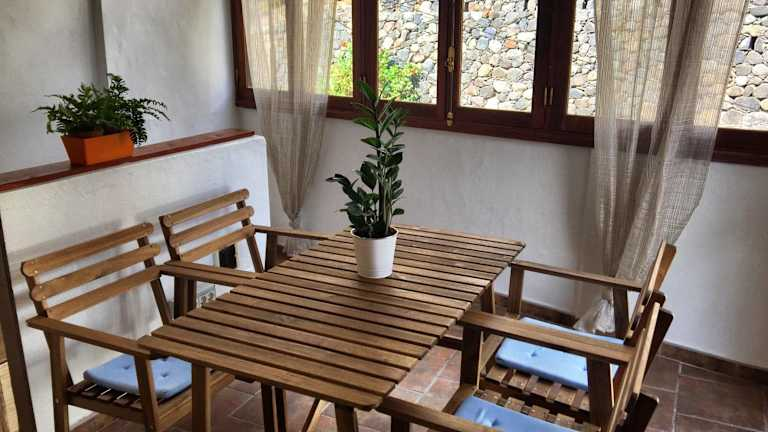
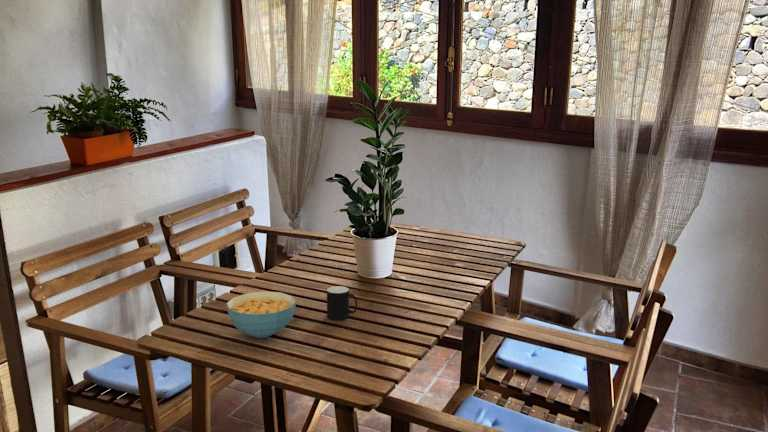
+ cup (342, 303)
+ cereal bowl (261, 318)
